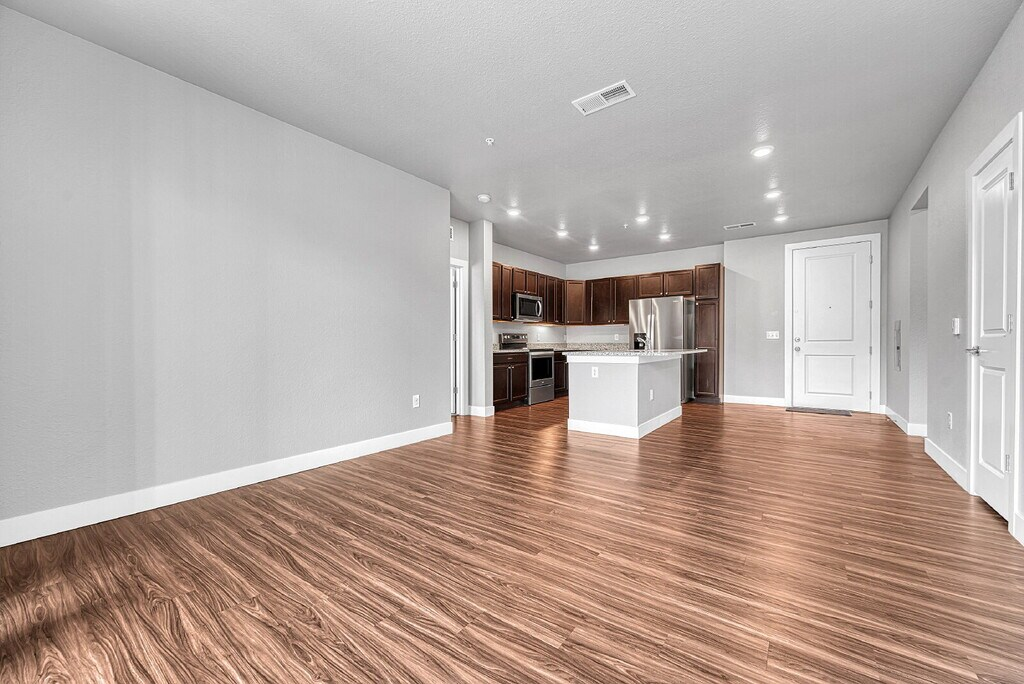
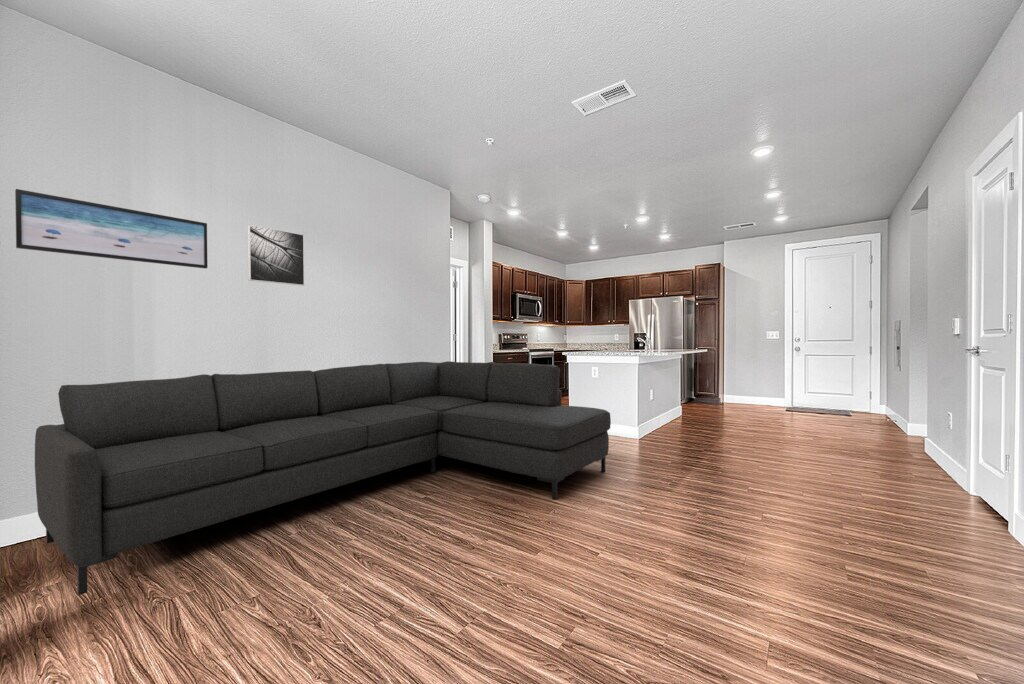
+ wall art (123, 234)
+ sofa (383, 435)
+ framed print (277, 256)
